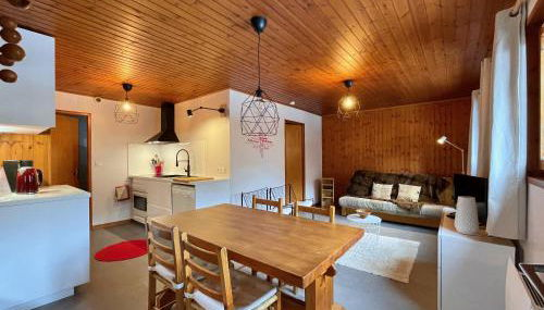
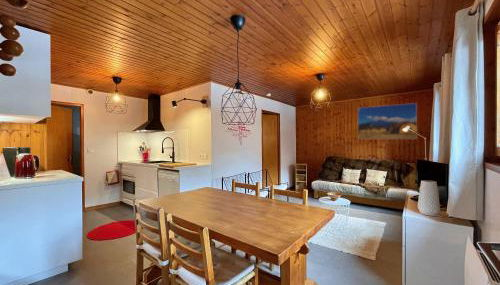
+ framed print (385, 122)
